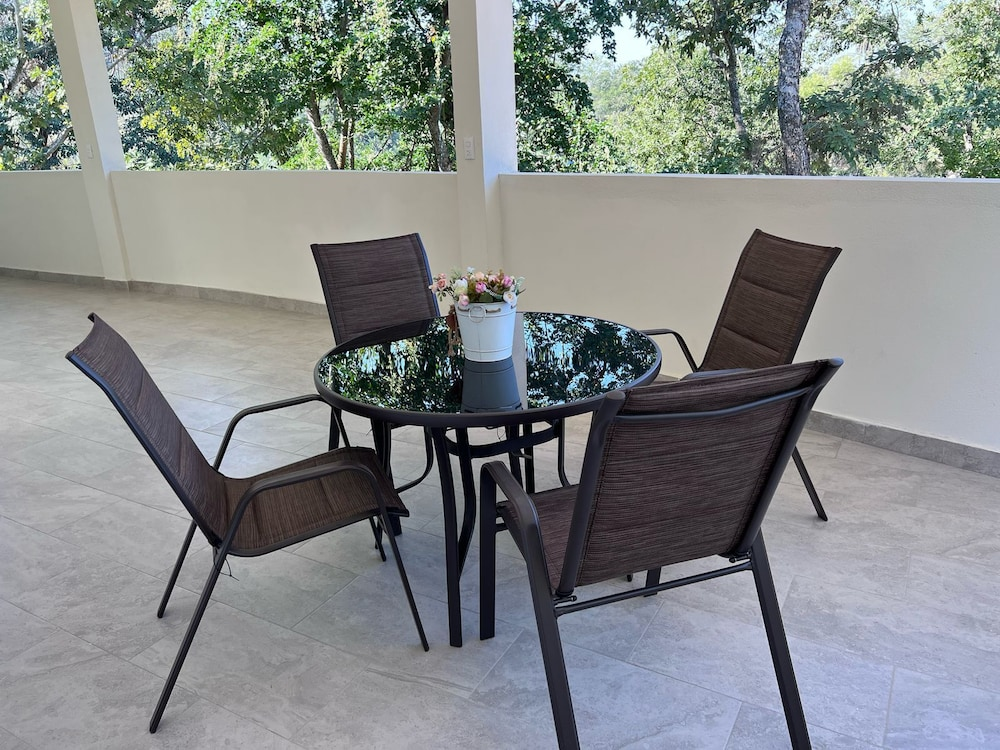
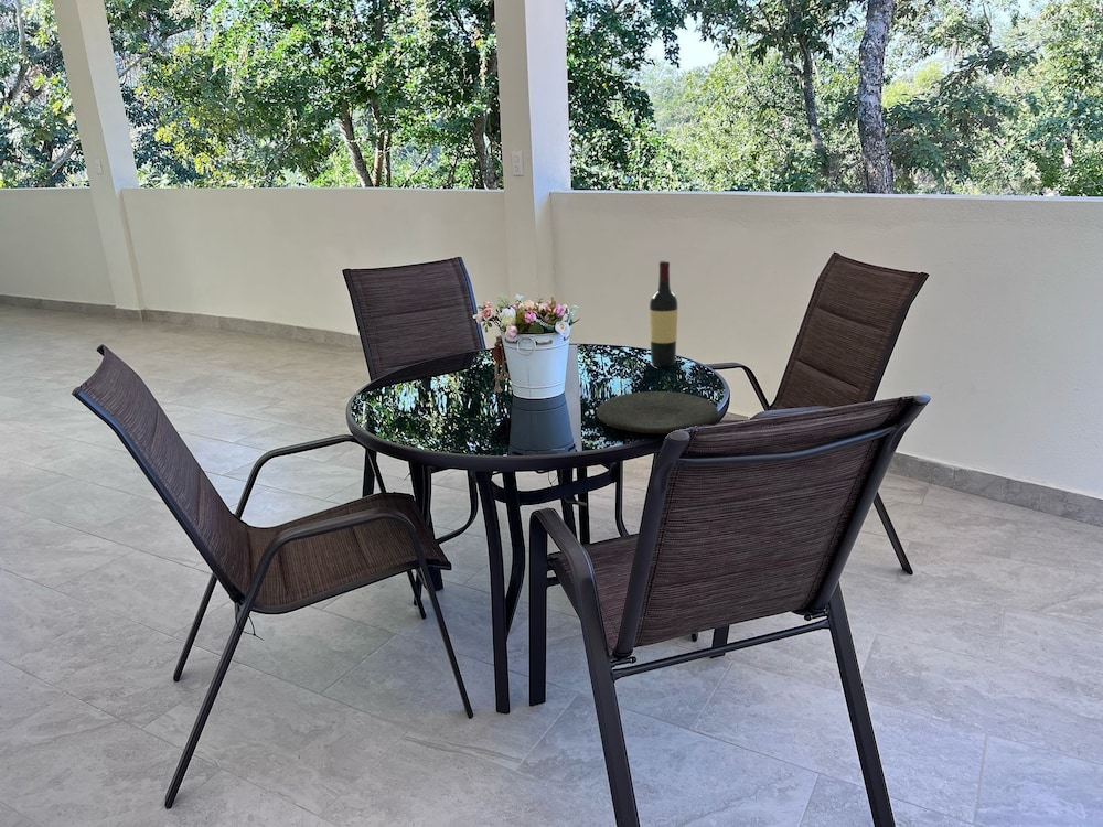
+ plate (656, 415)
+ wine bottle (663, 313)
